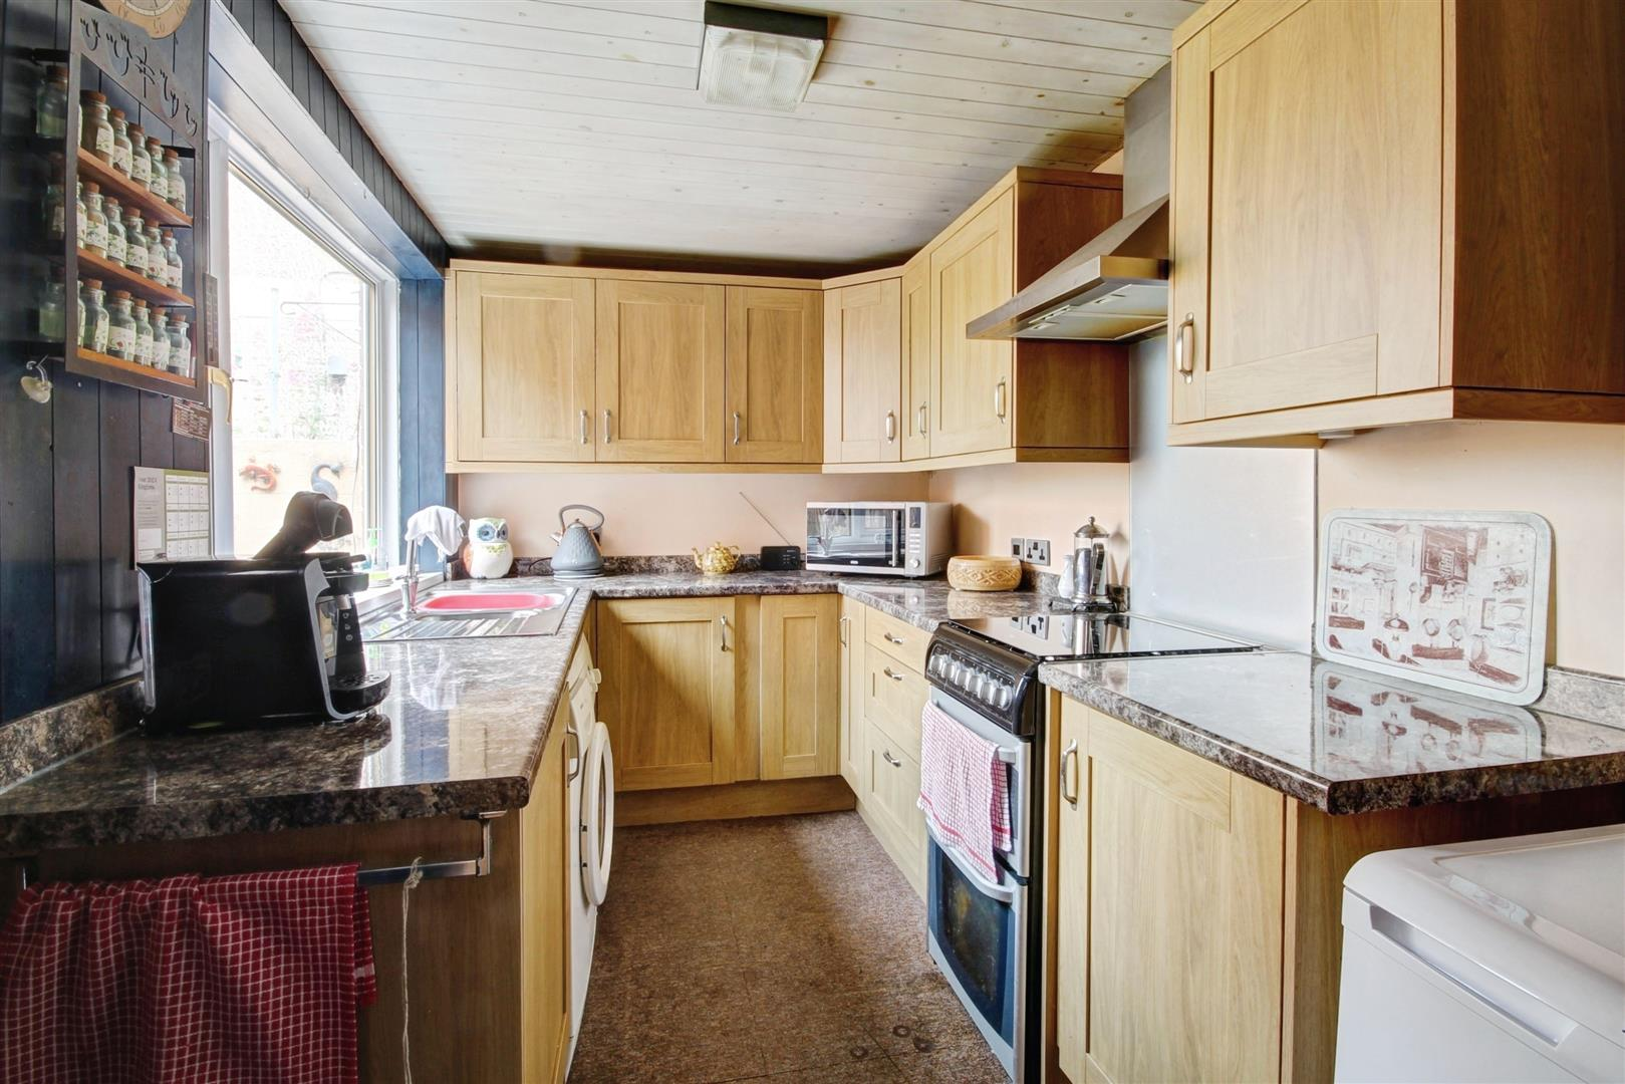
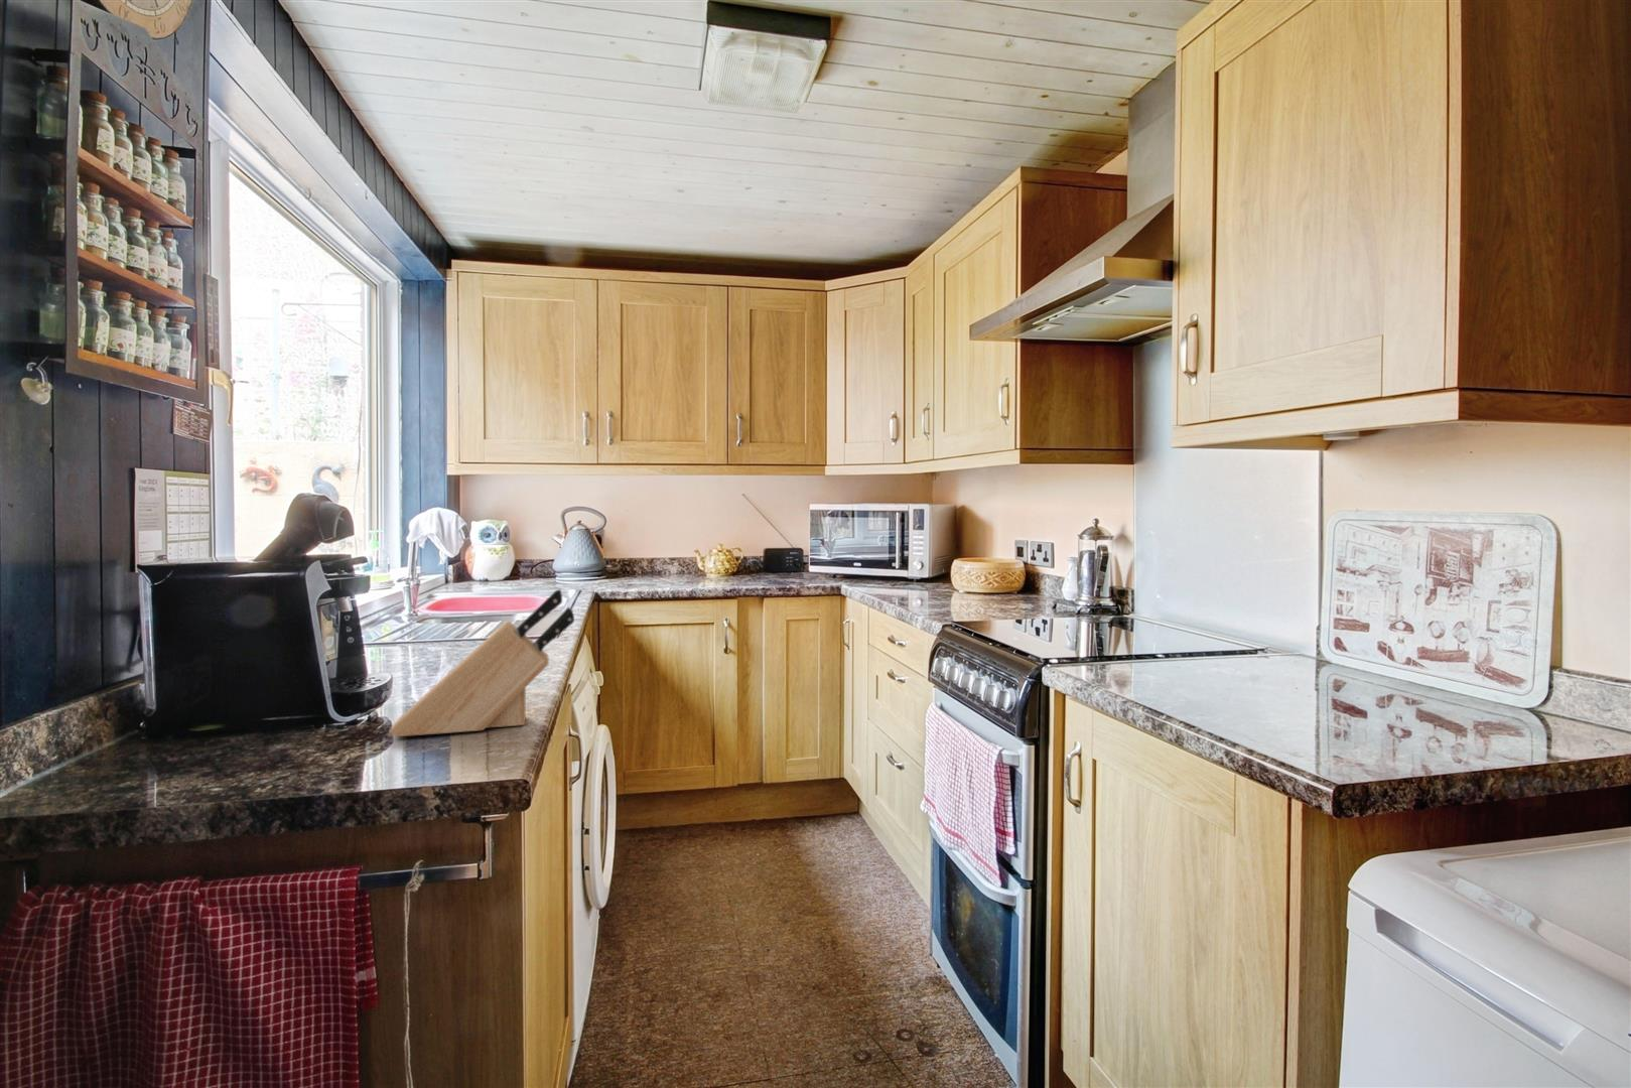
+ knife block (487, 657)
